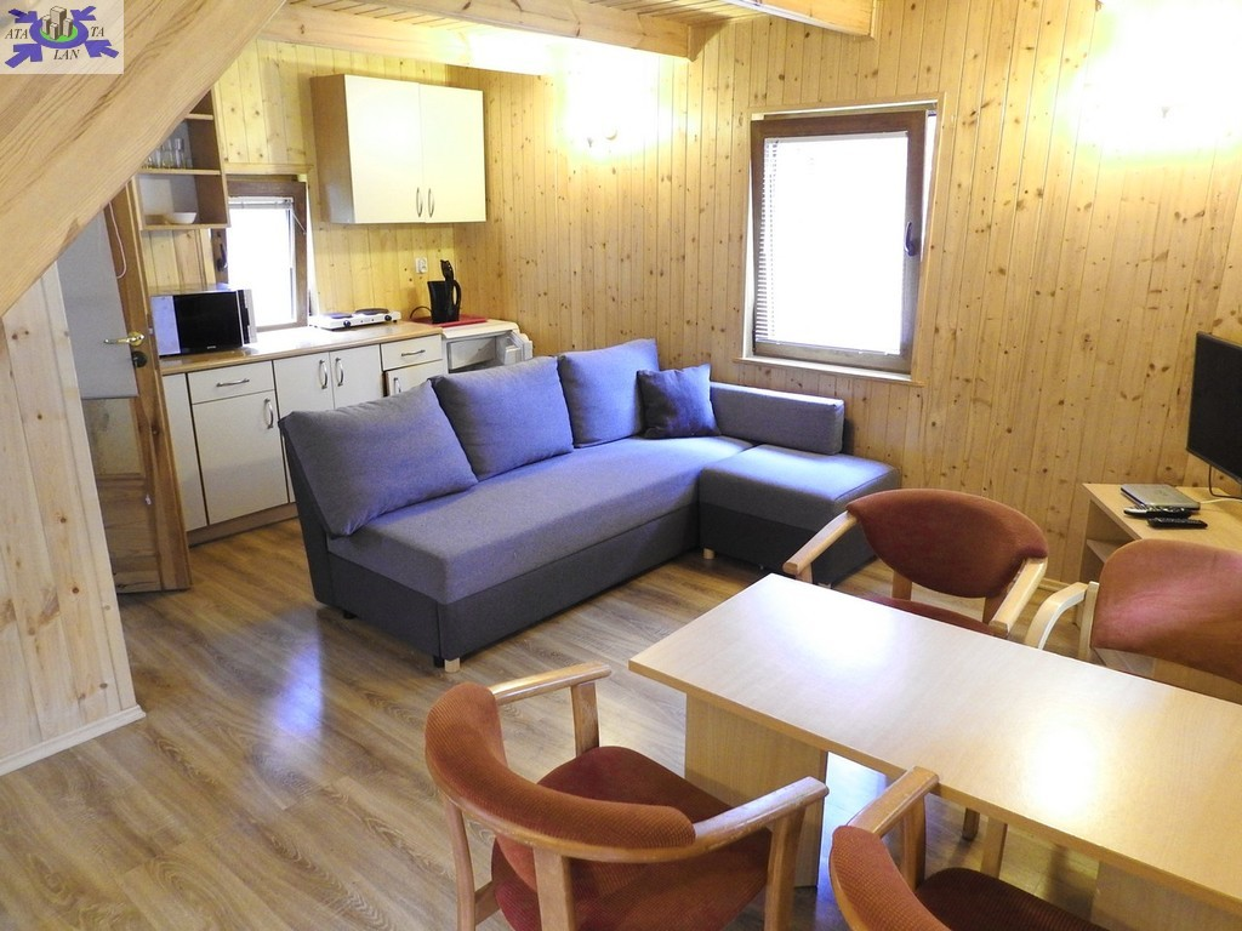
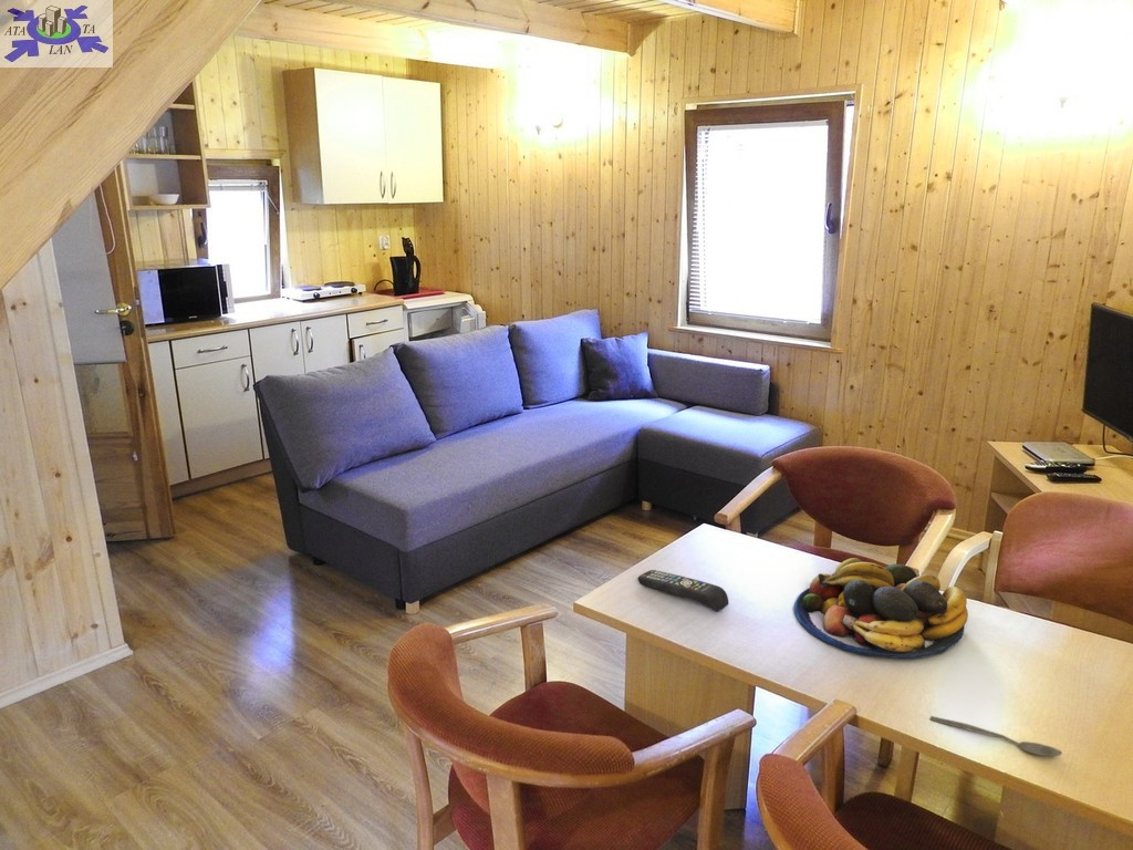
+ spoon (992, 735)
+ remote control (682, 587)
+ fruit bowl (876, 591)
